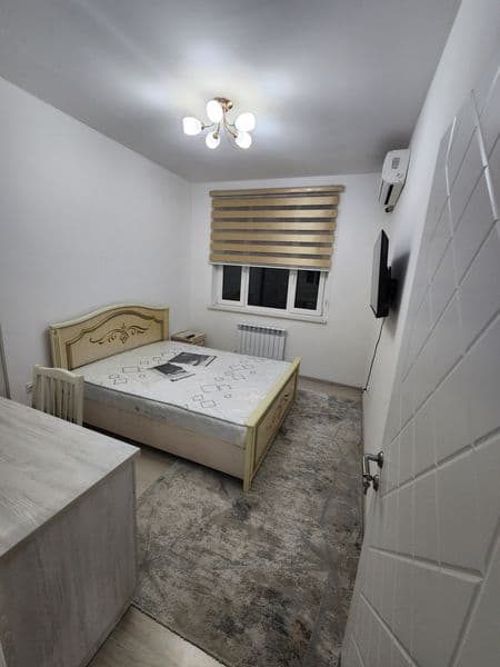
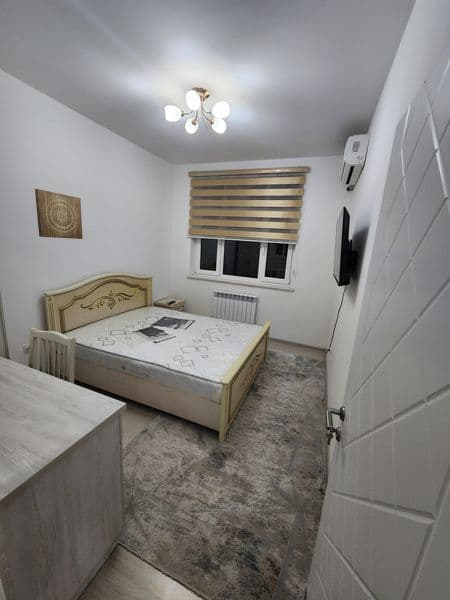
+ wall art (61, 216)
